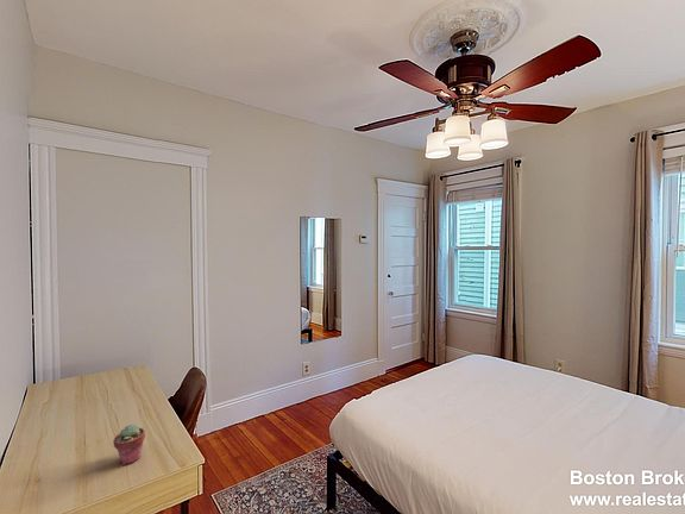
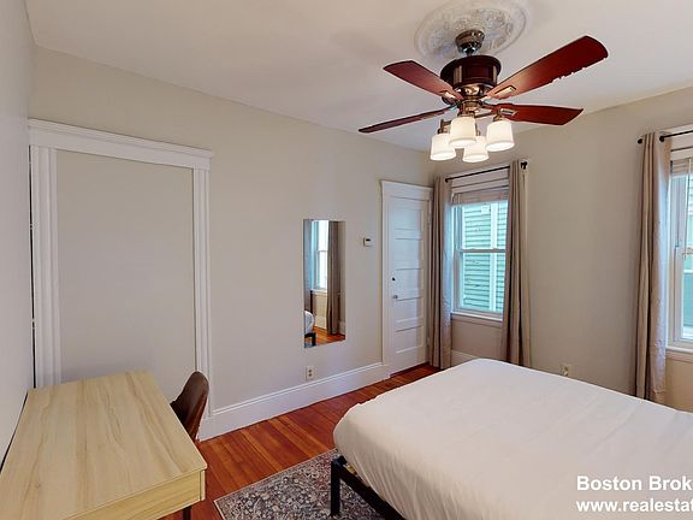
- potted succulent (130, 441)
